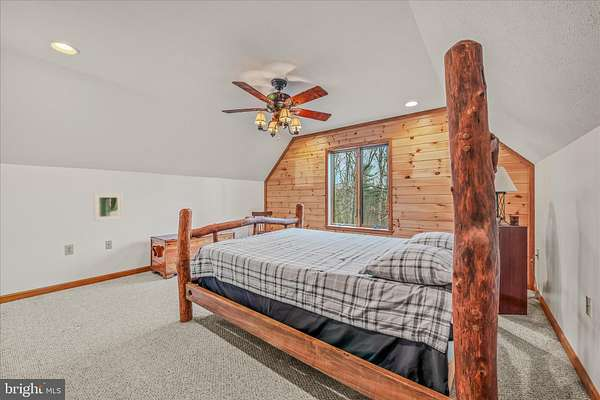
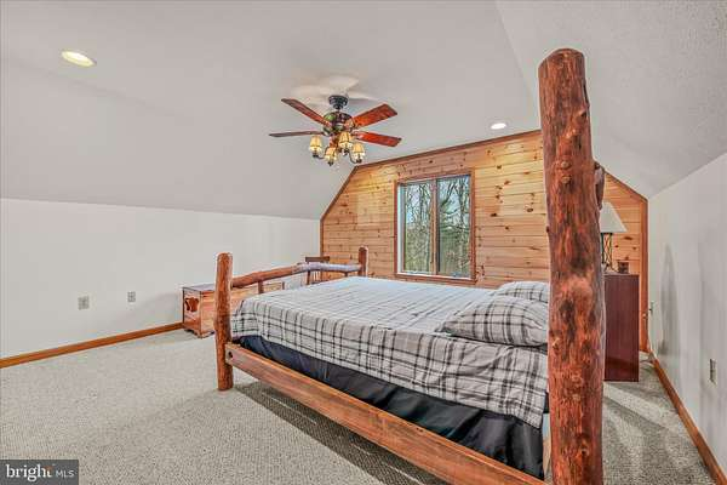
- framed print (108, 206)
